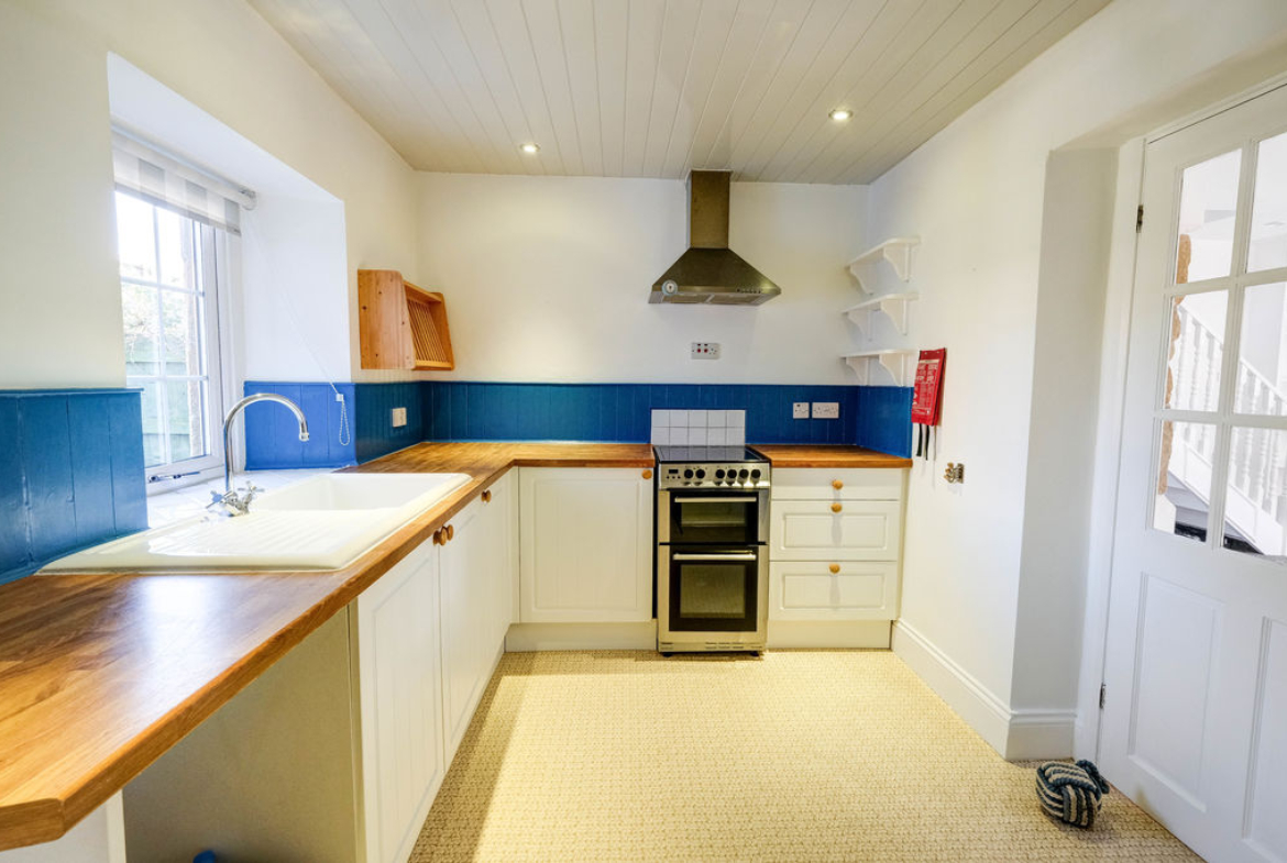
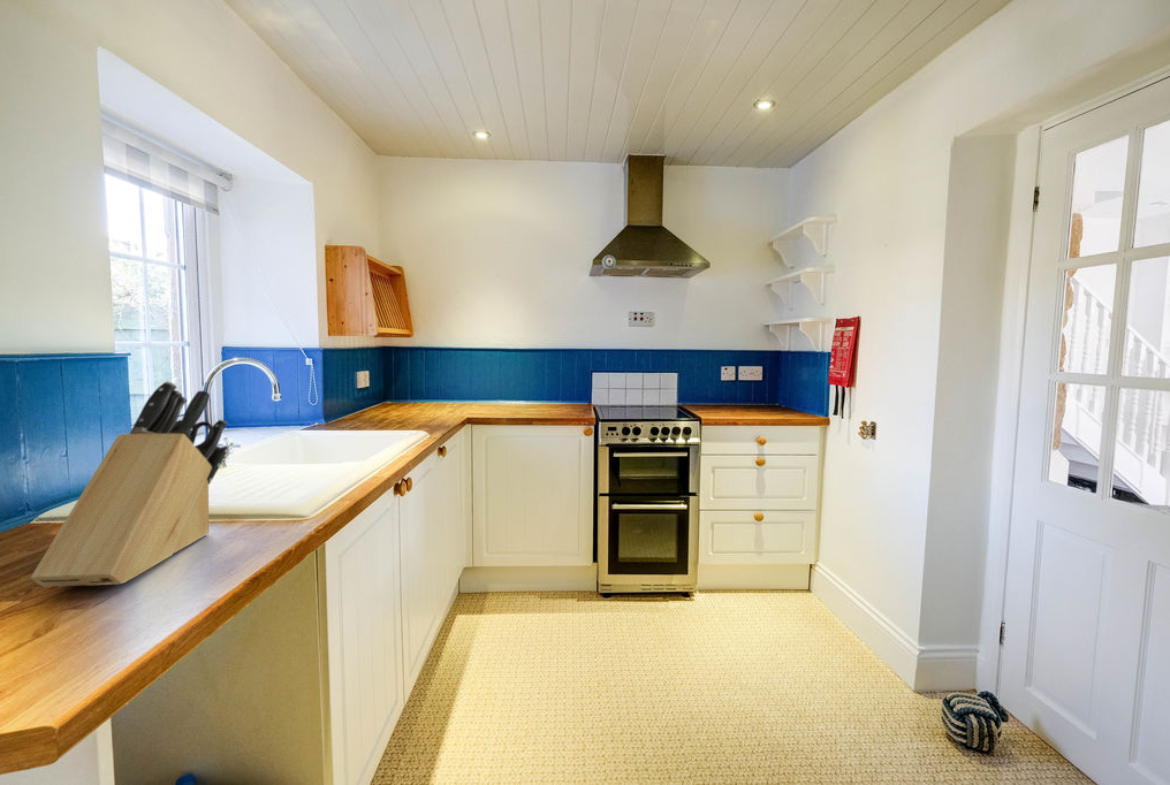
+ knife block (149, 468)
